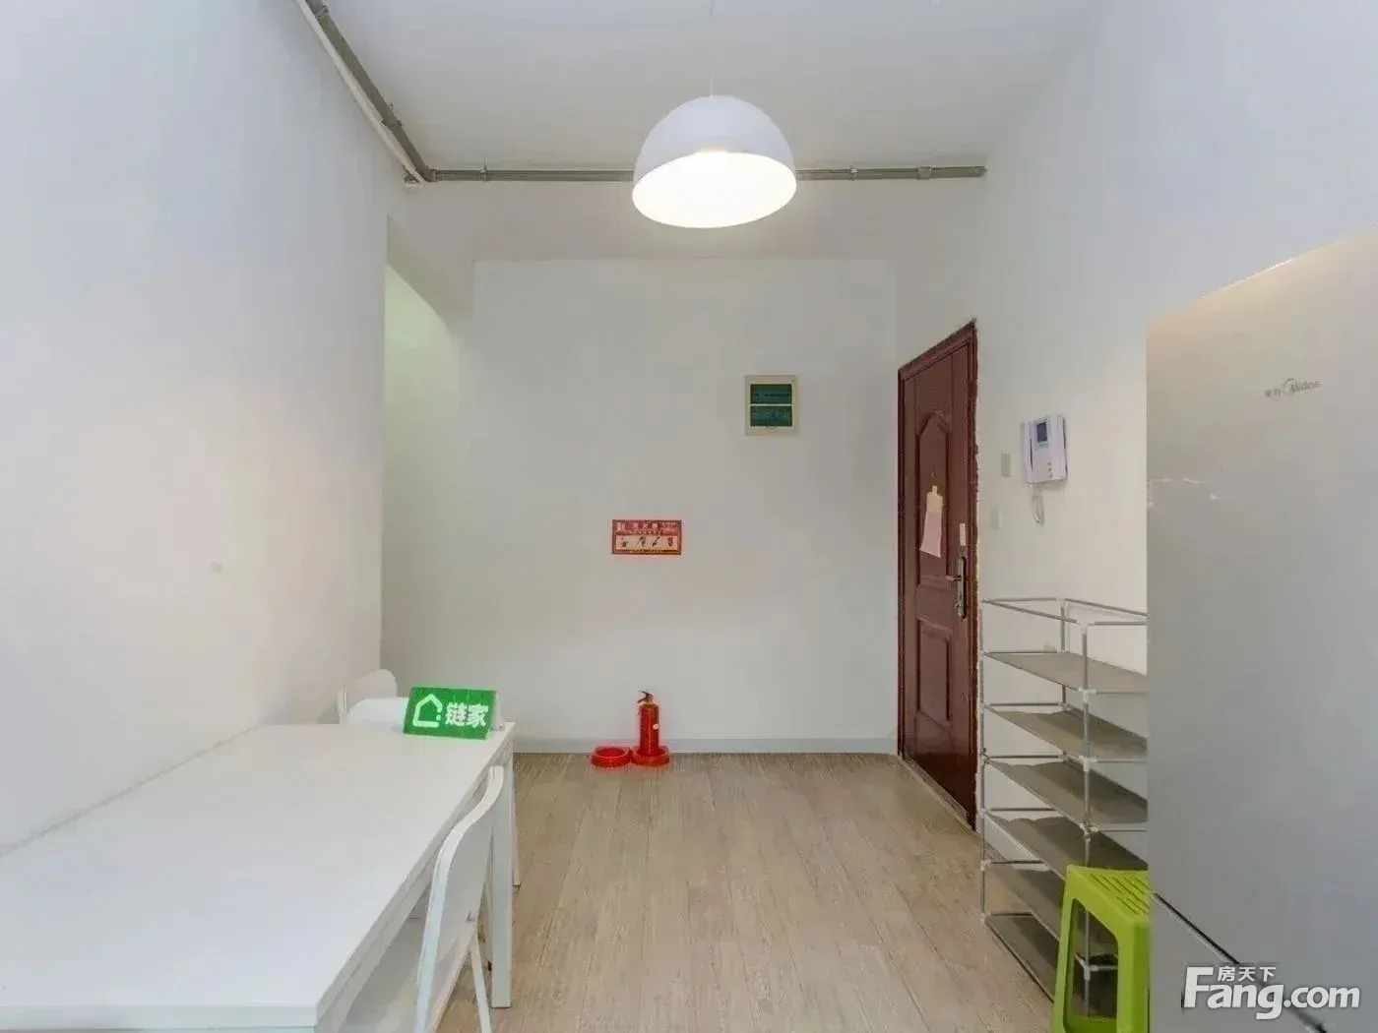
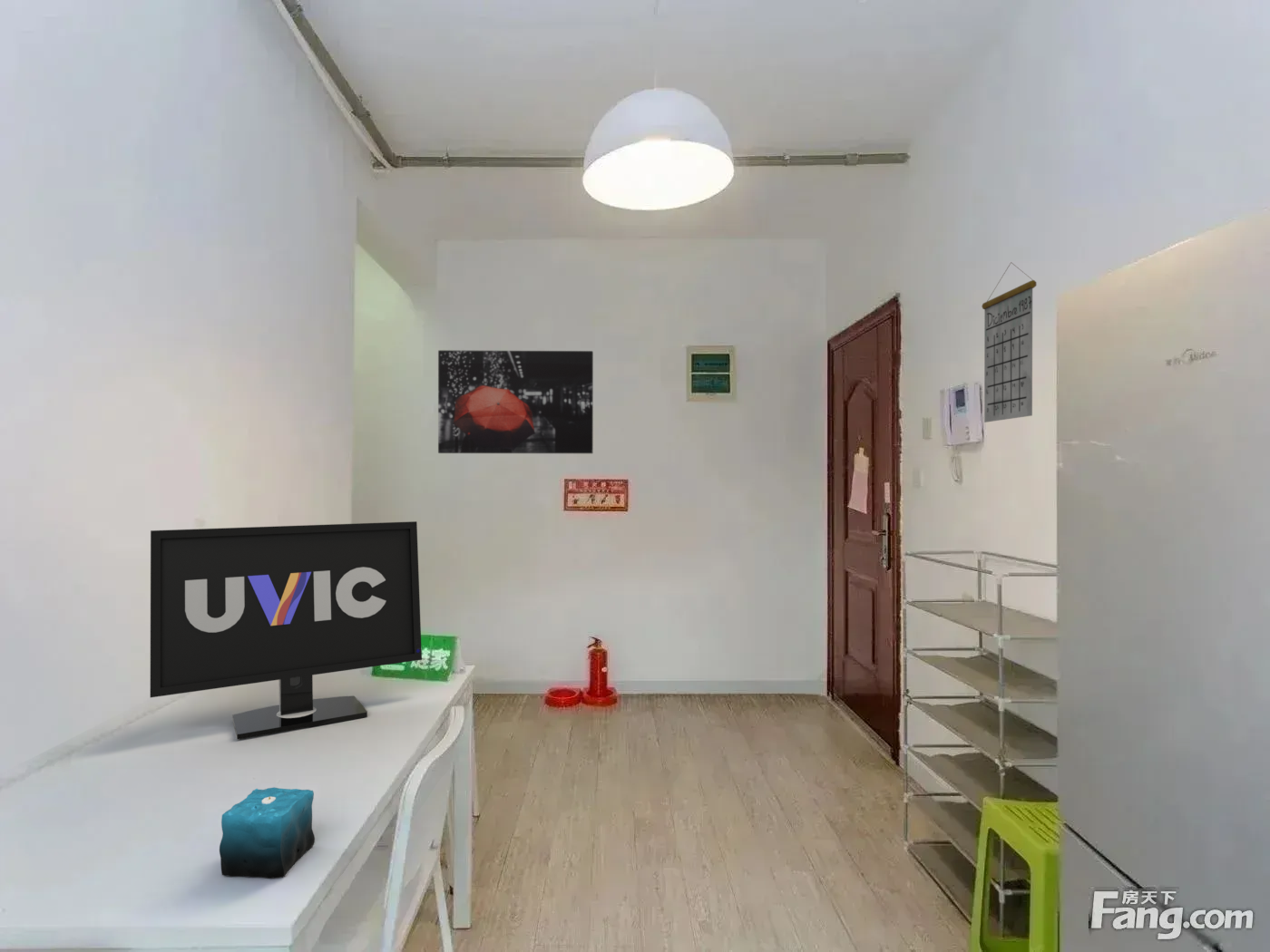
+ calendar (1007, 340)
+ wall art (515, 402)
+ candle (268, 818)
+ monitor (297, 621)
